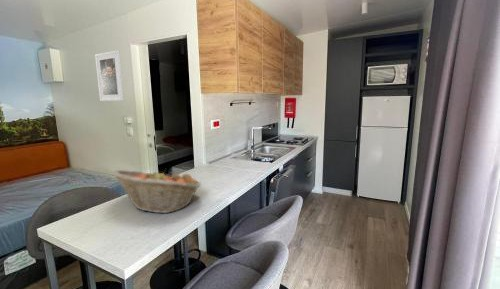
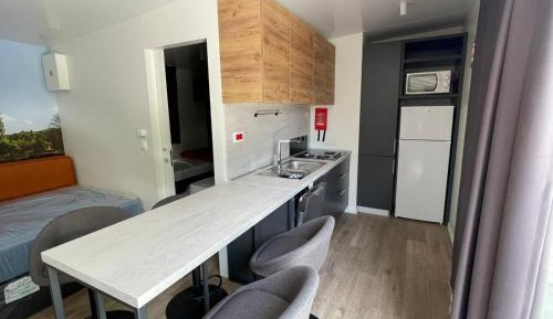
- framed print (109, 77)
- fruit basket (158, 185)
